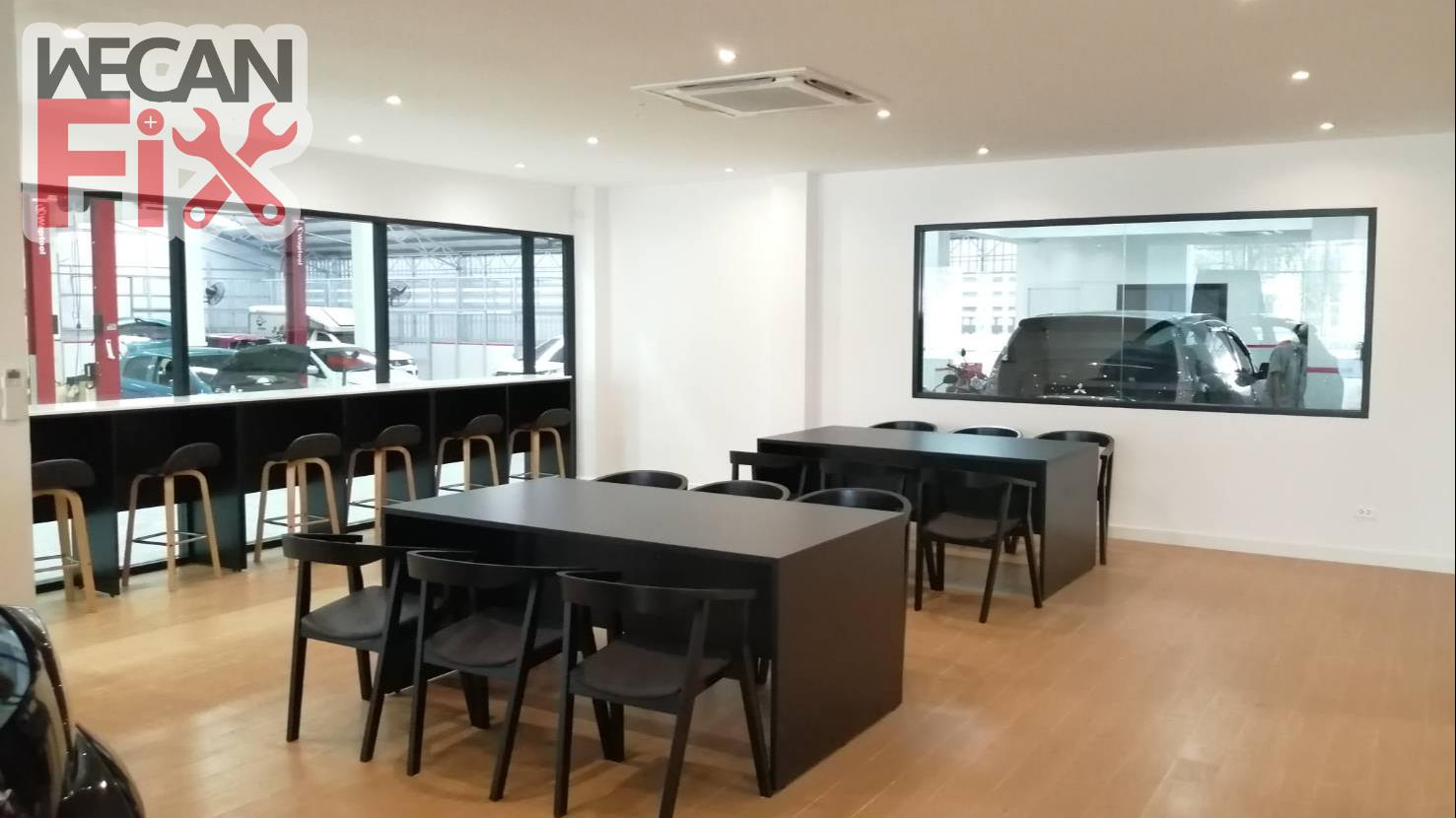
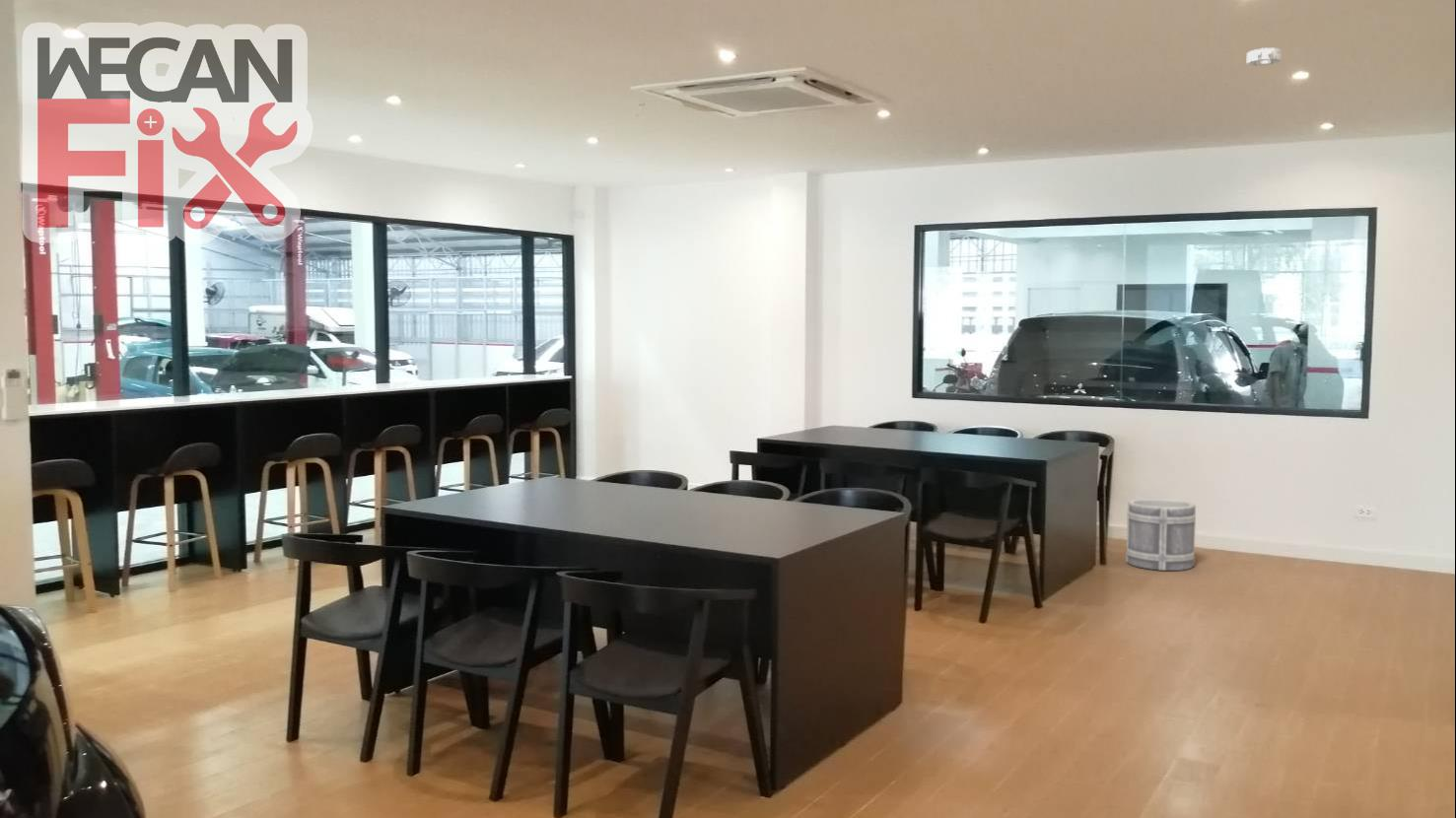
+ bucket (1160, 533)
+ smoke detector (1264, 56)
